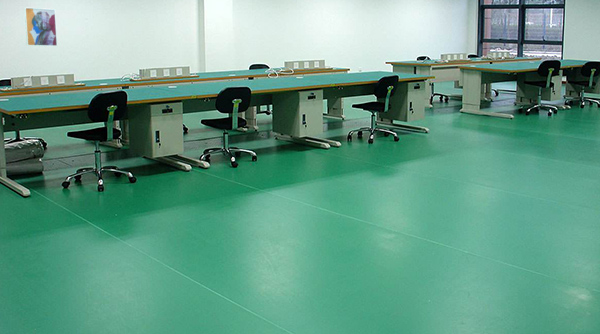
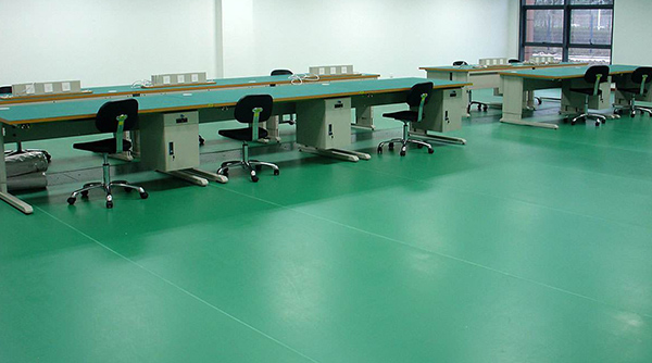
- wall art (41, 27)
